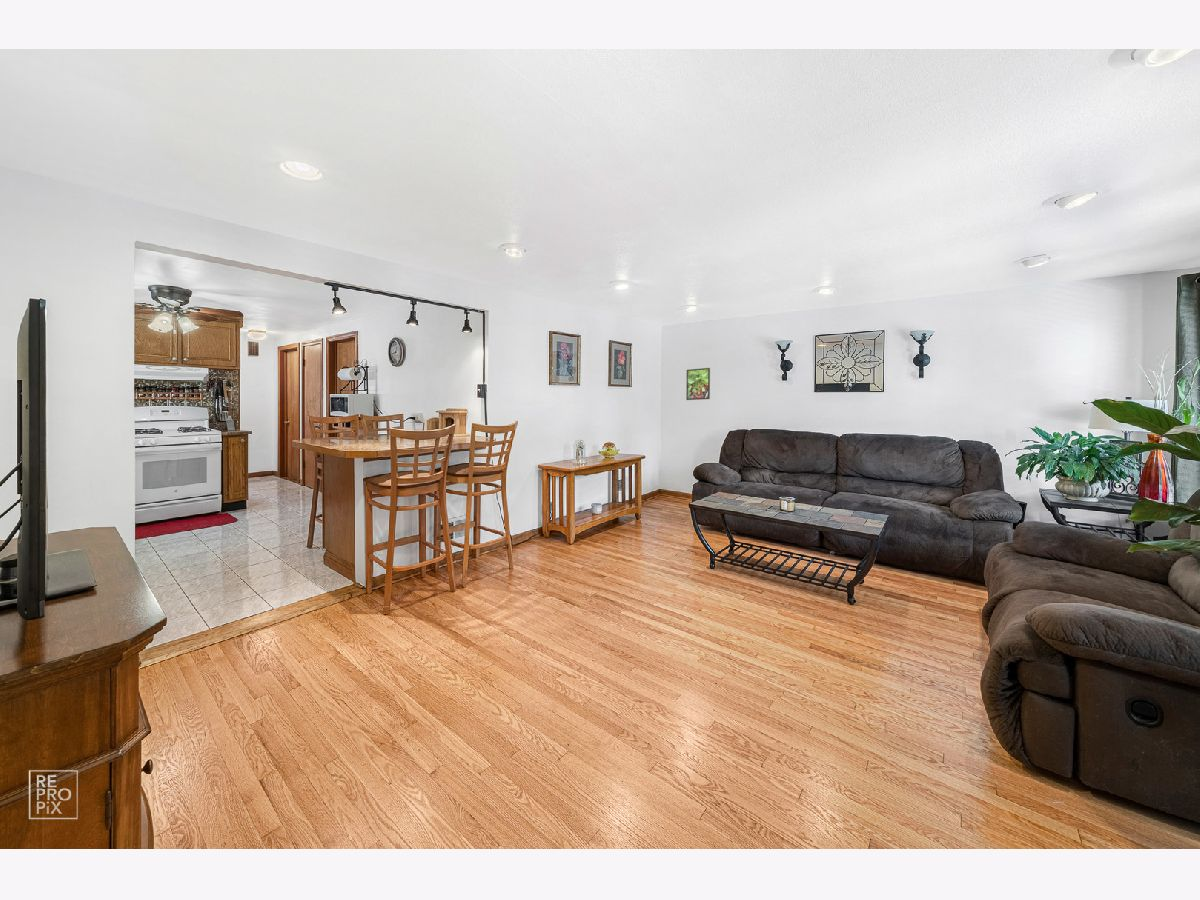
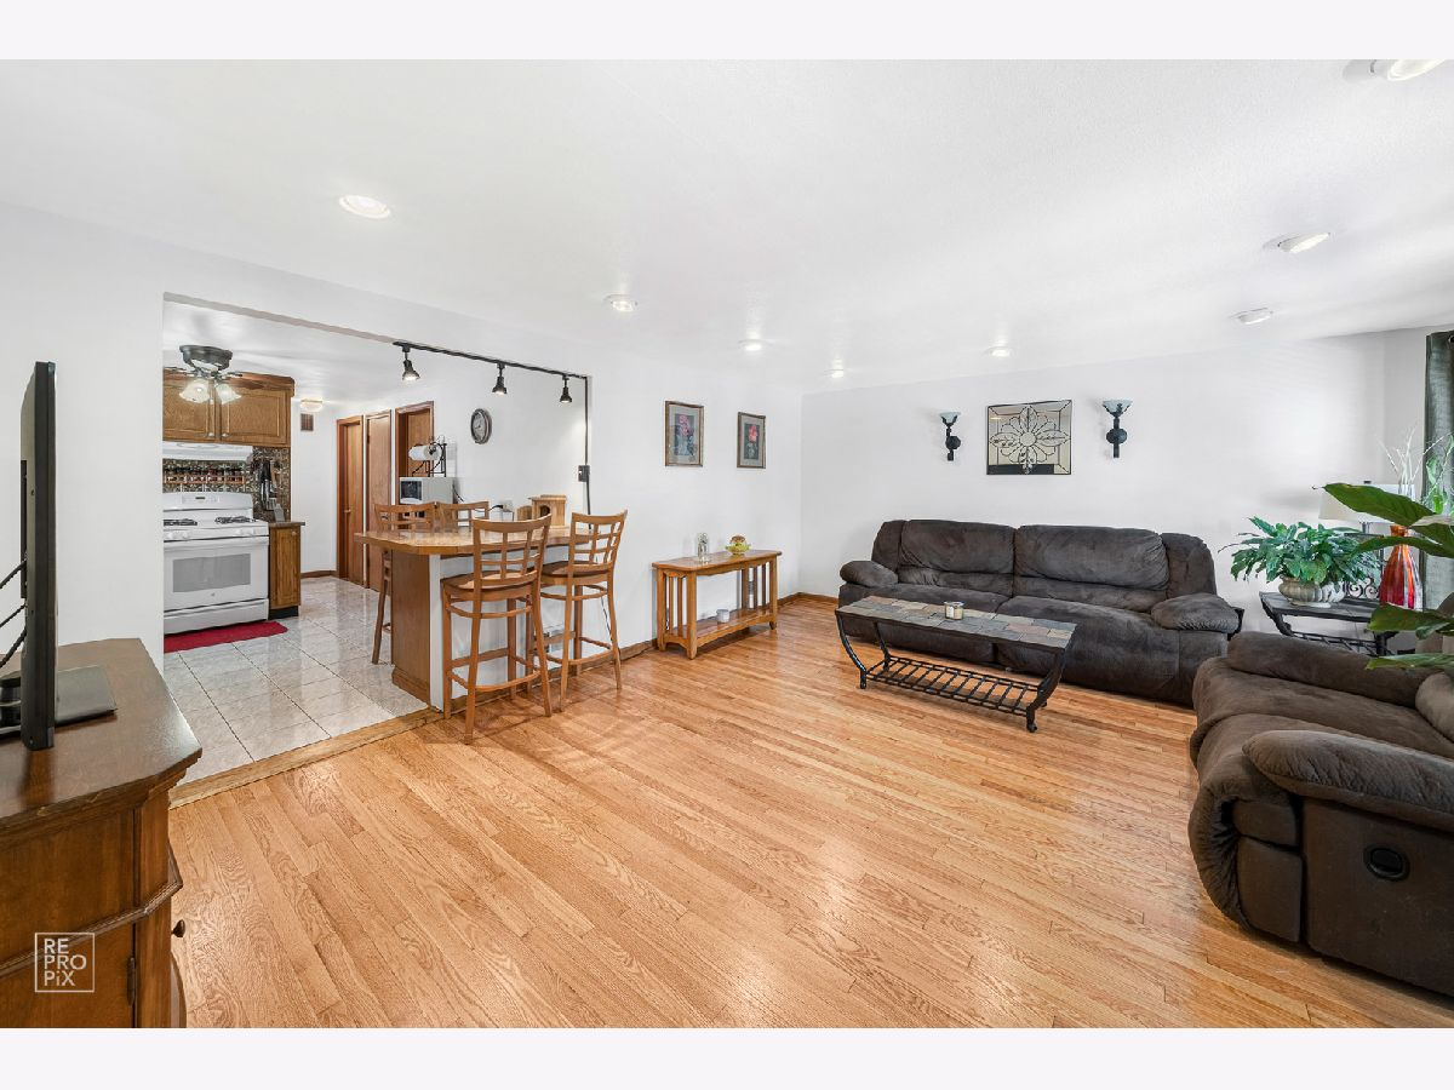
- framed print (698, 384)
